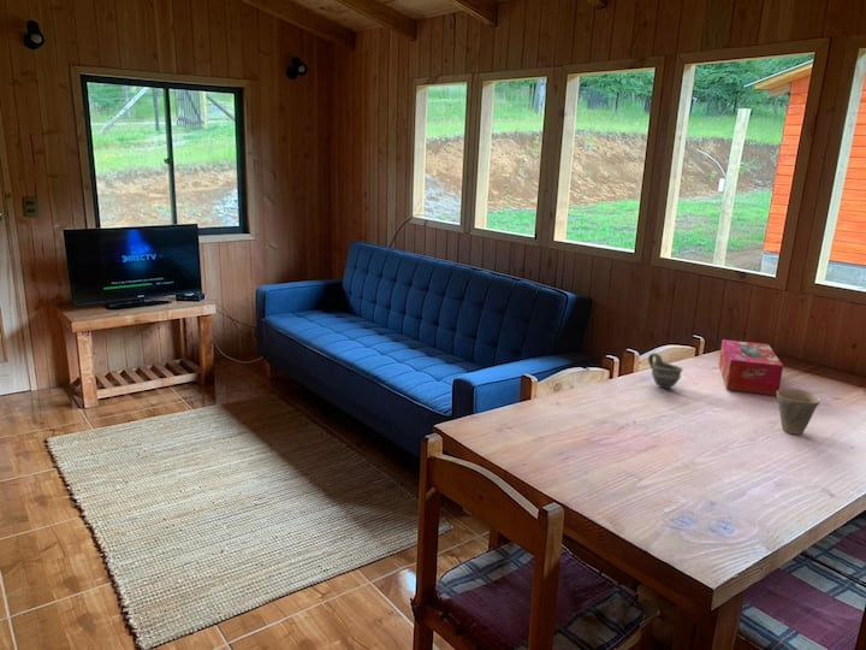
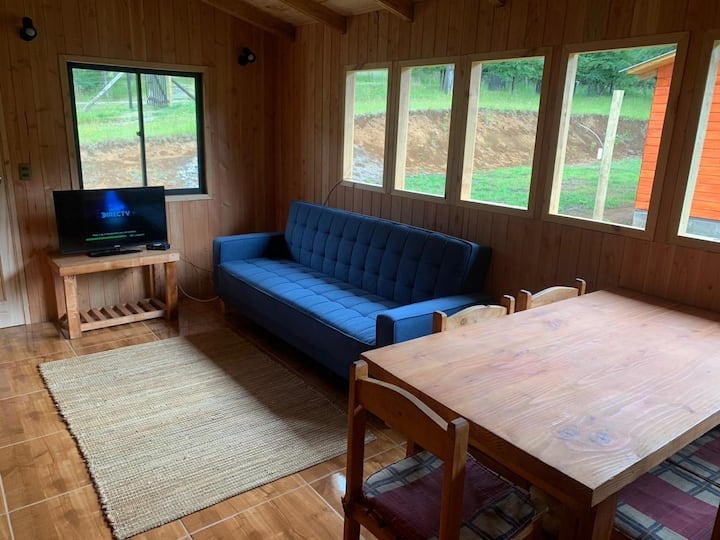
- cup (665, 371)
- tissue box (748, 365)
- cup (795, 413)
